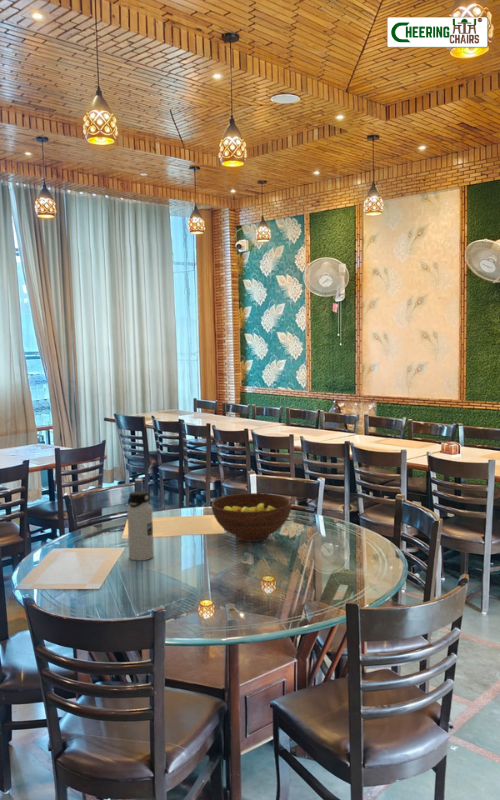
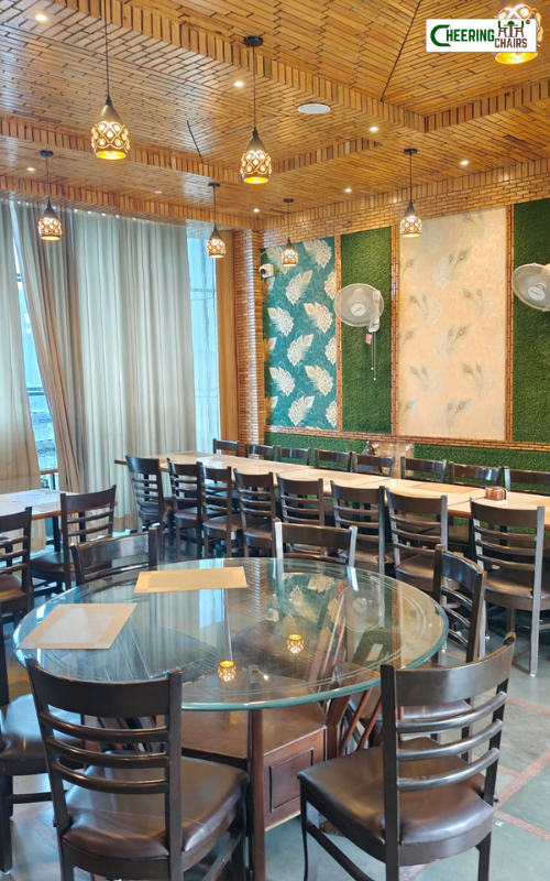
- water bottle (140, 524)
- fruit bowl (251, 520)
